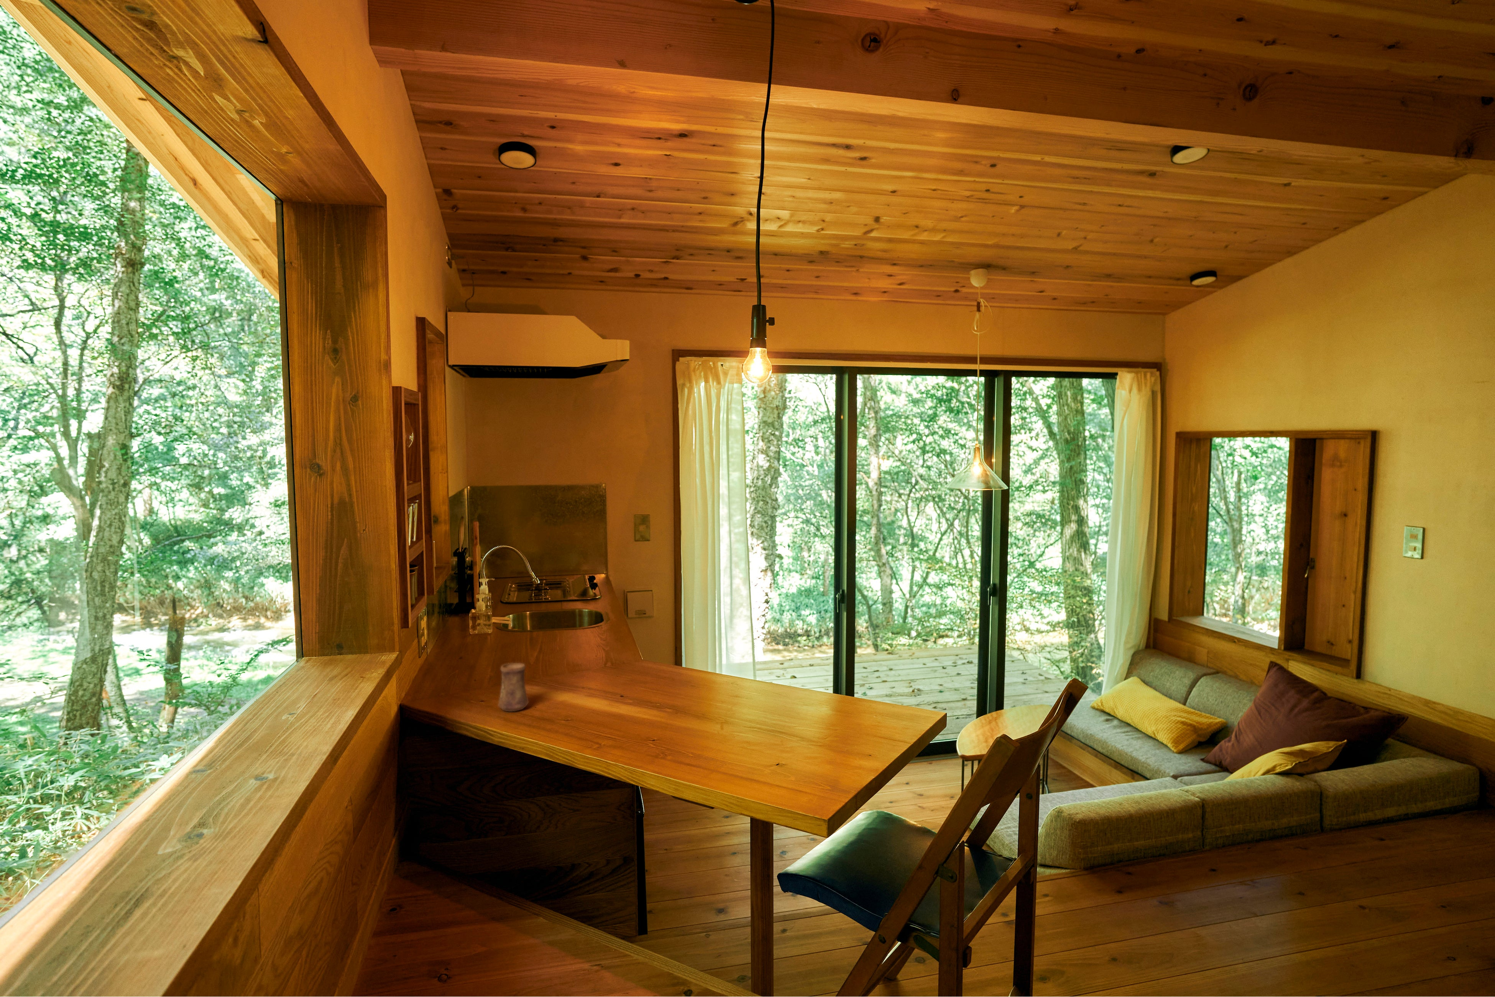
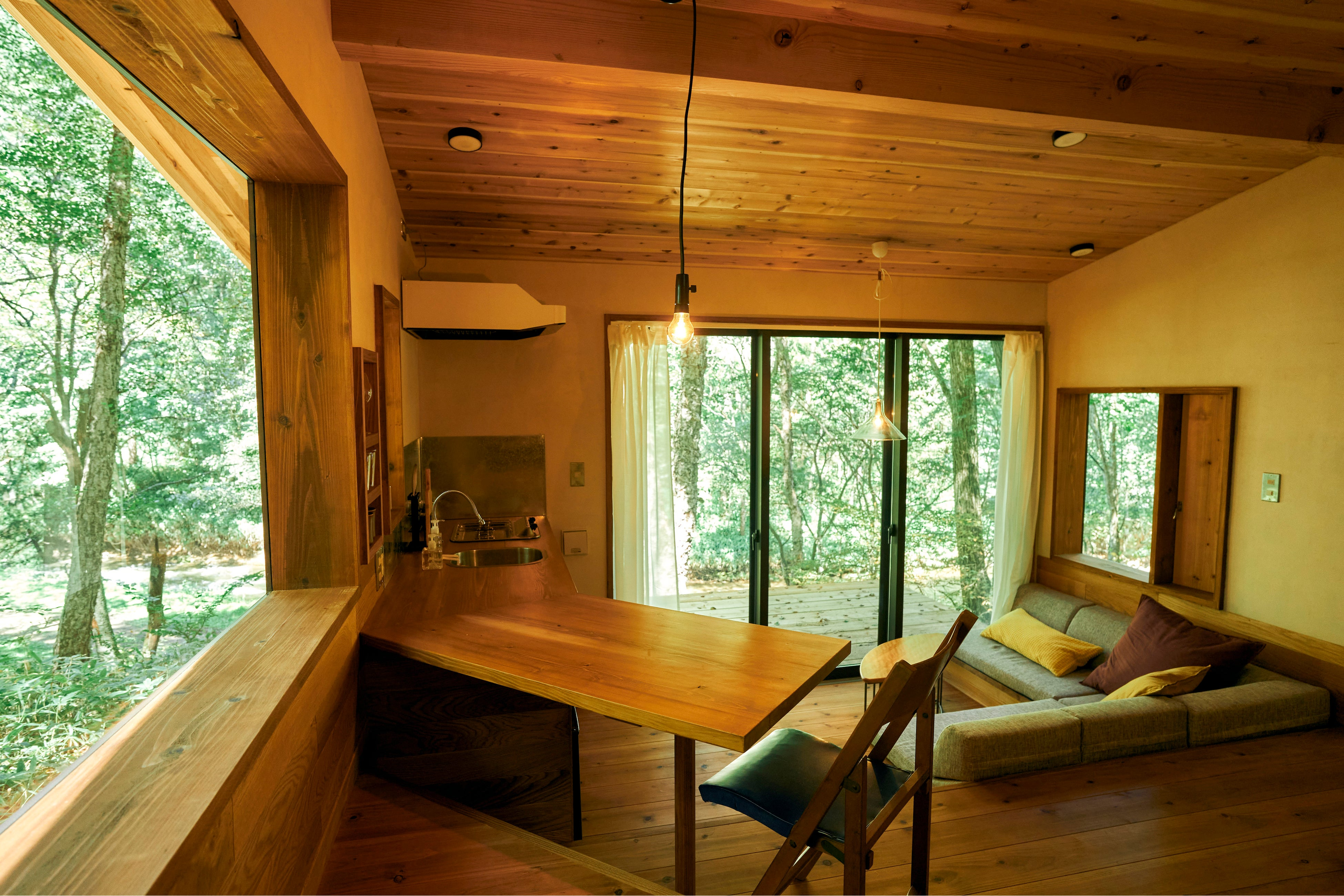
- cup (513, 687)
